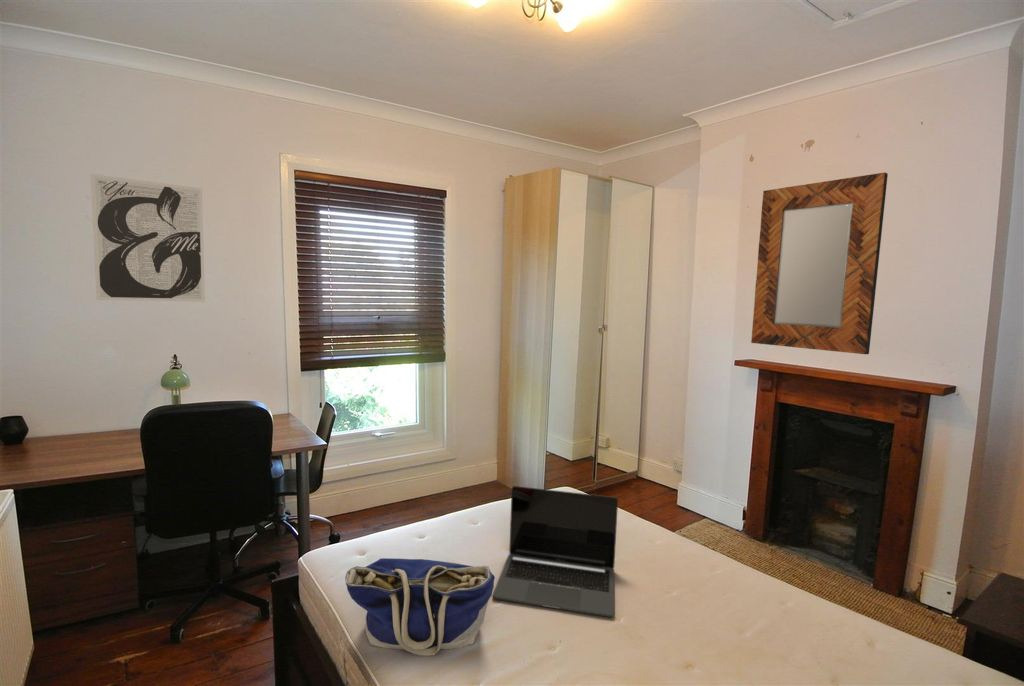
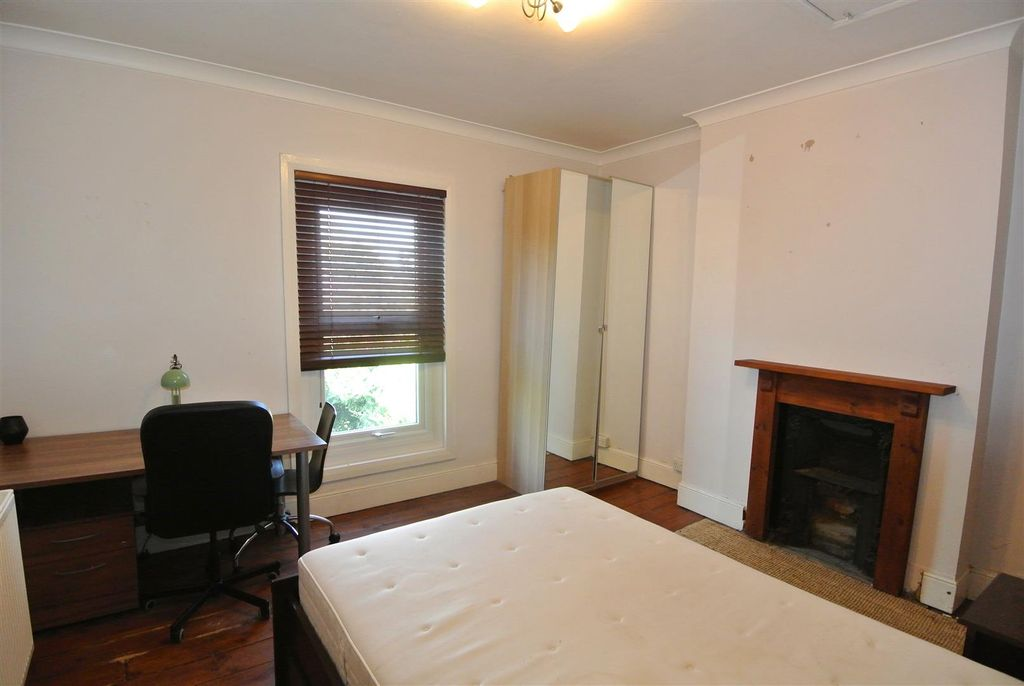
- laptop (558, 545)
- tote bag (423, 599)
- home mirror (812, 266)
- wall art (151, 241)
